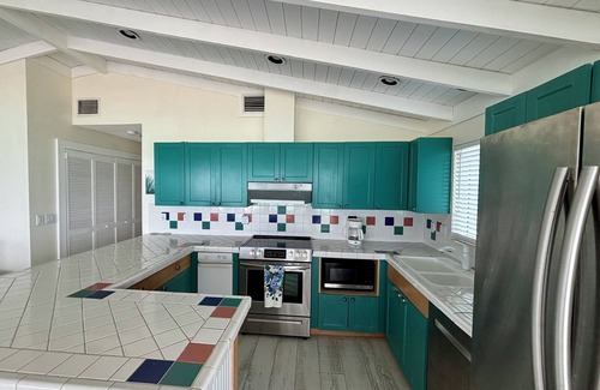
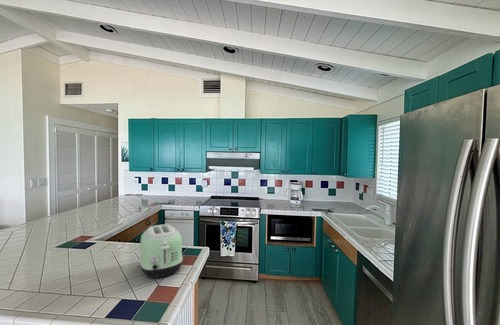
+ toaster (161, 249)
